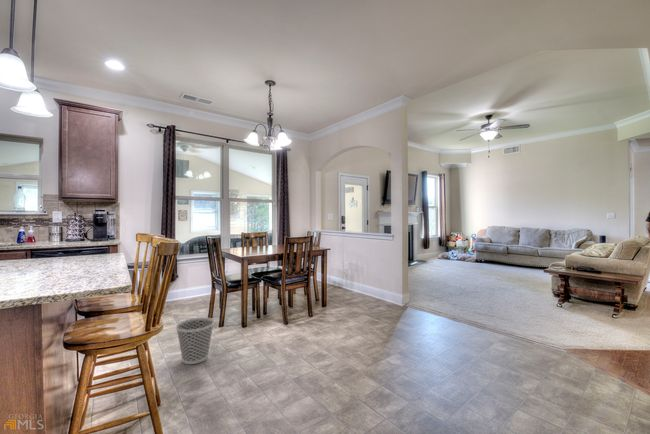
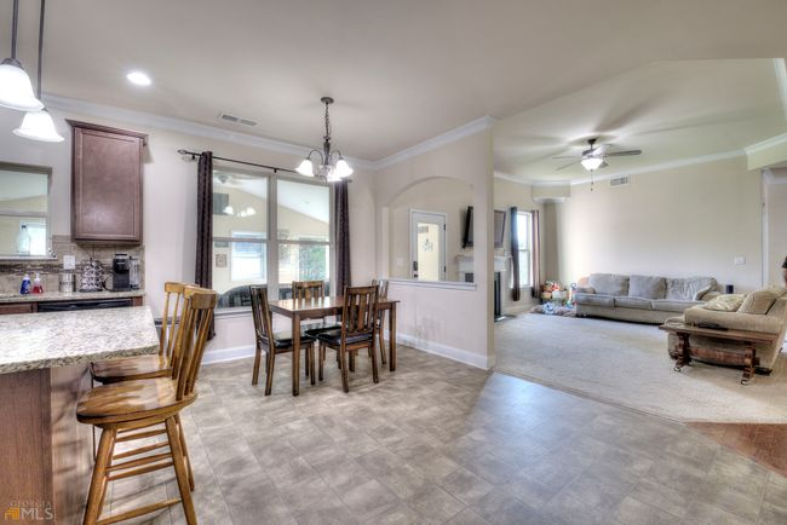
- wastebasket (195, 340)
